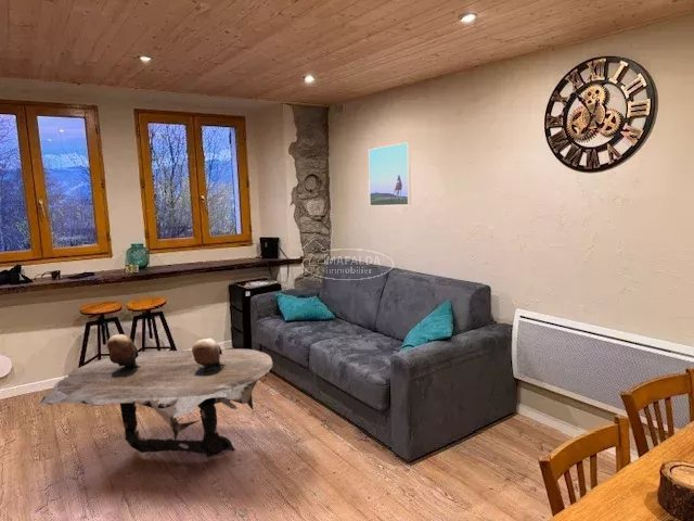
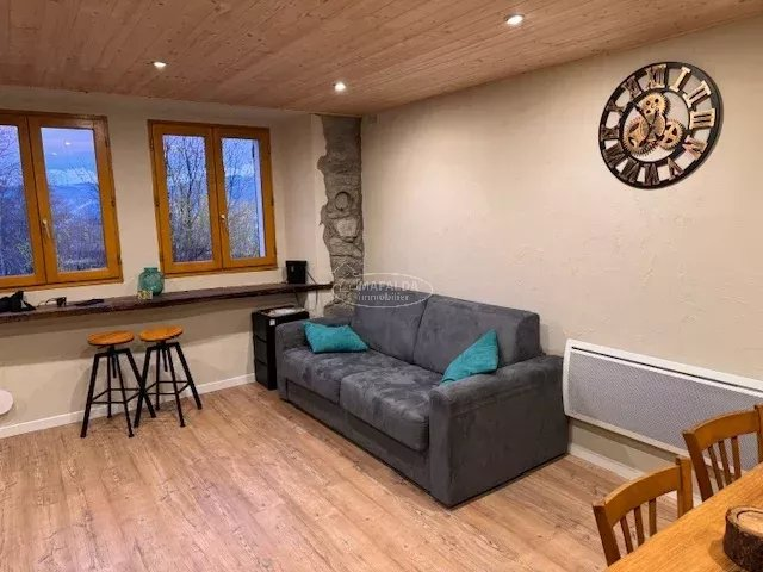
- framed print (388, 176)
- coffee table (166, 403)
